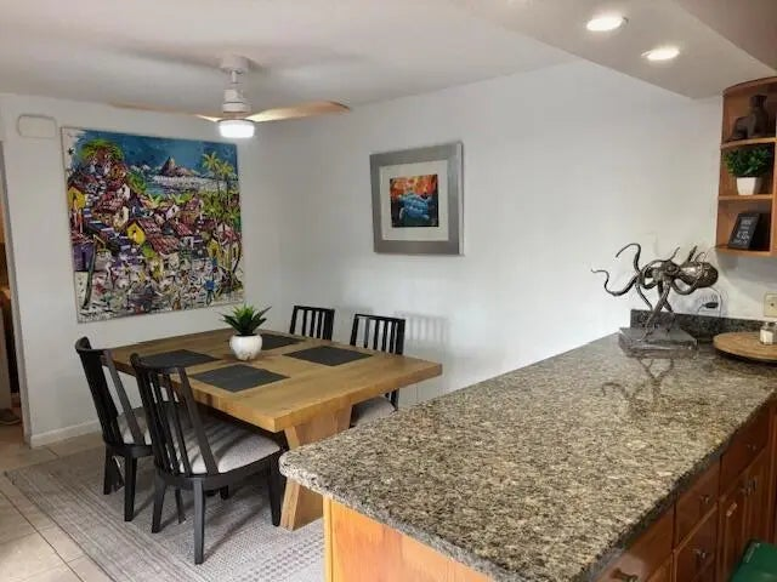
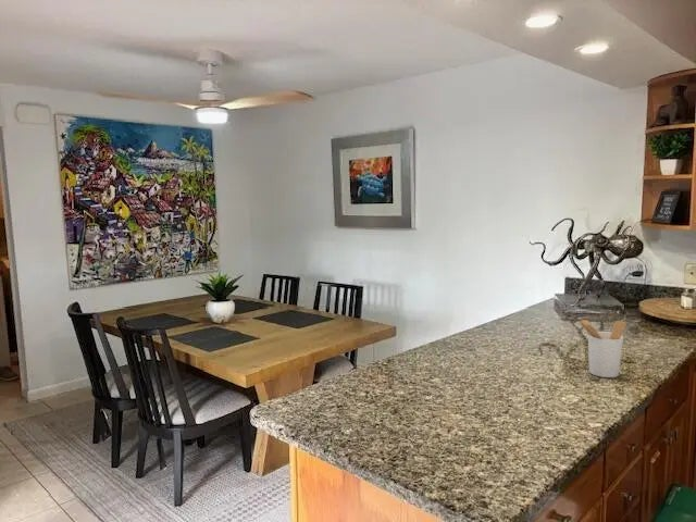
+ utensil holder (598, 346)
